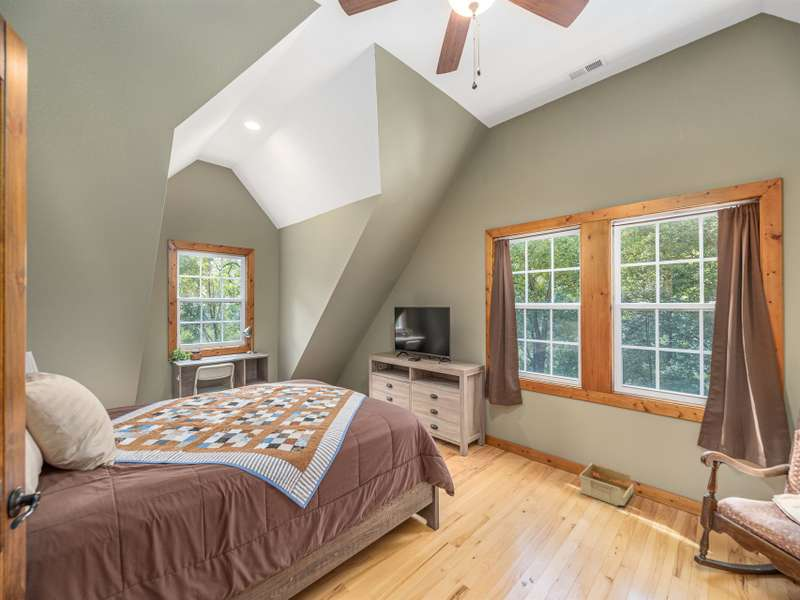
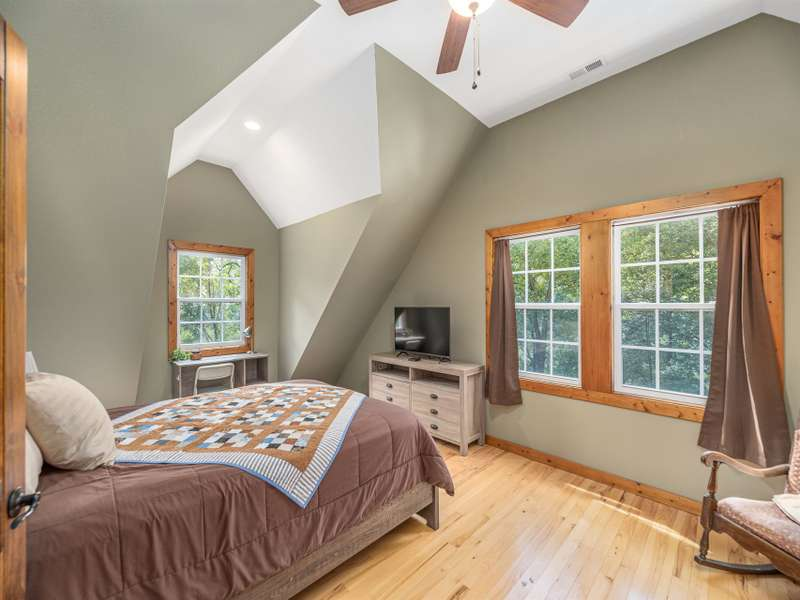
- storage bin (606, 483)
